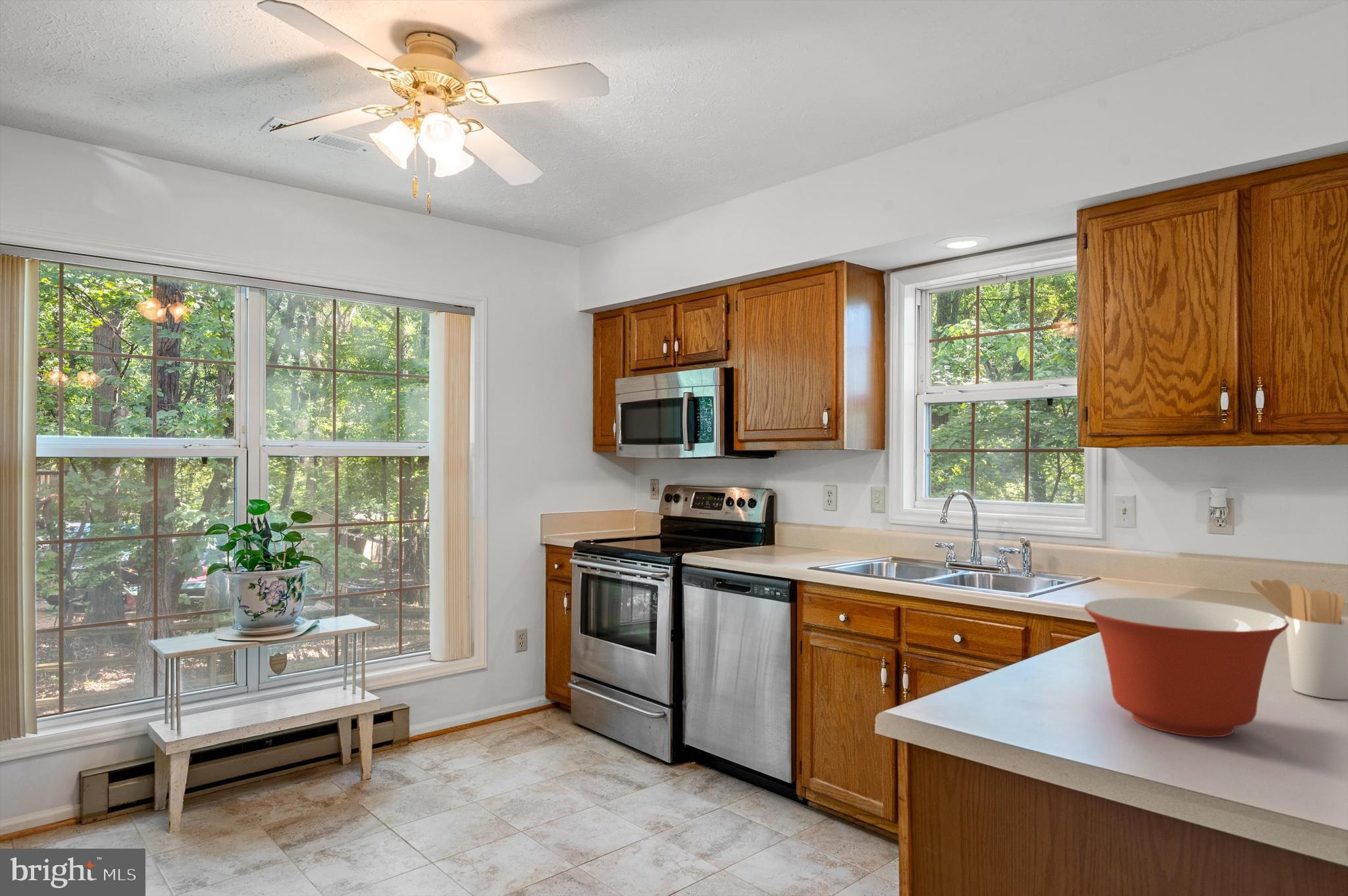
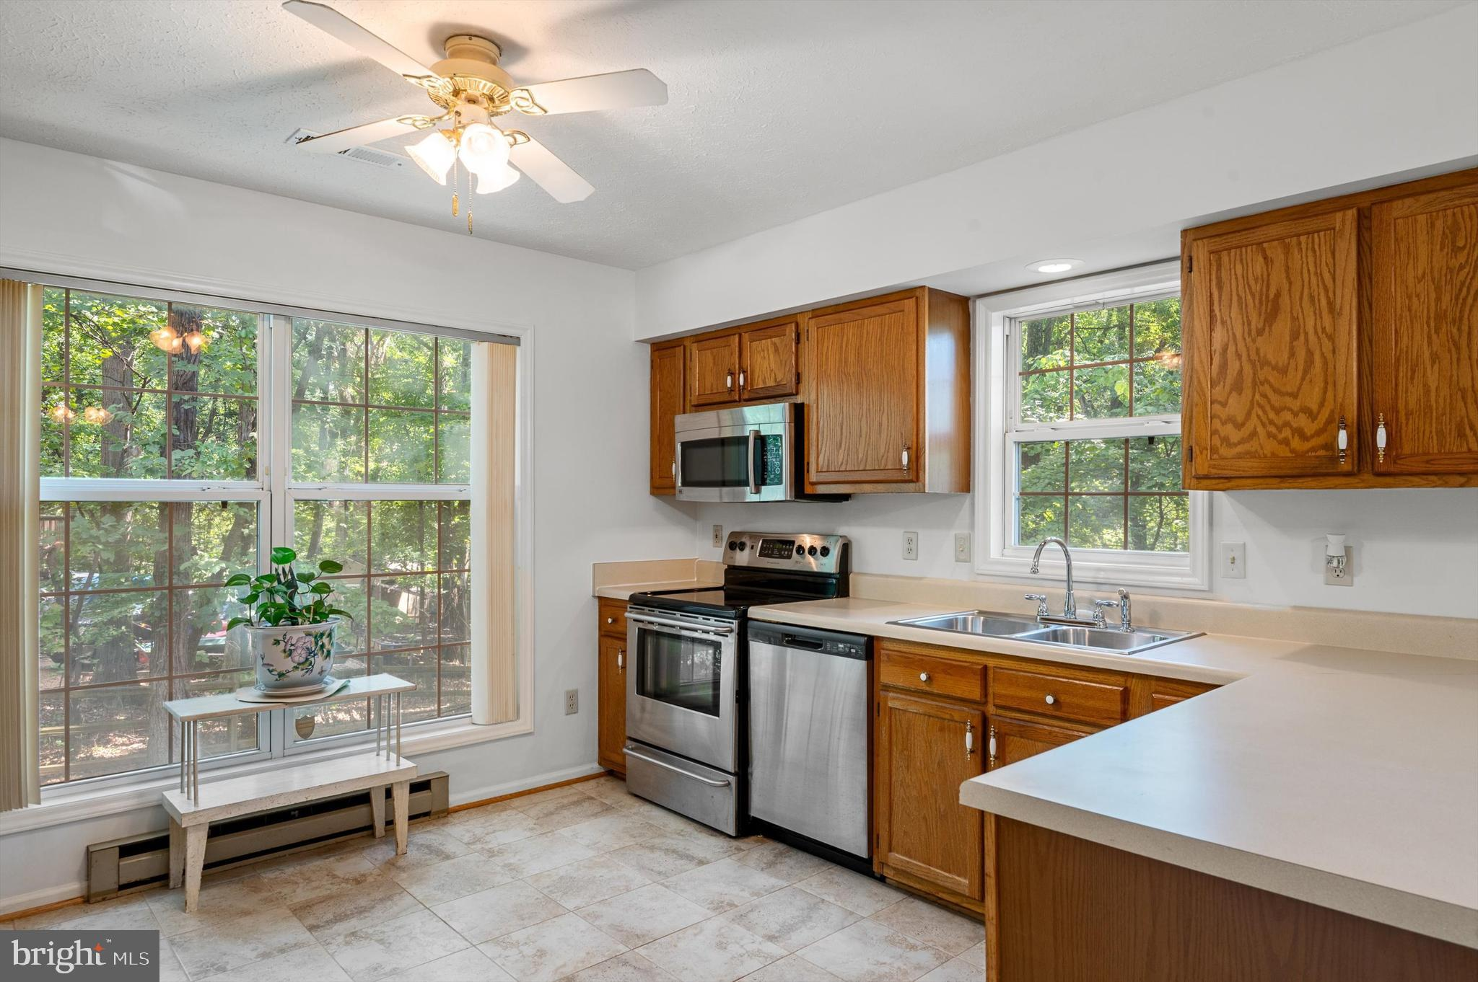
- utensil holder (1304, 634)
- mixing bowl (1181, 667)
